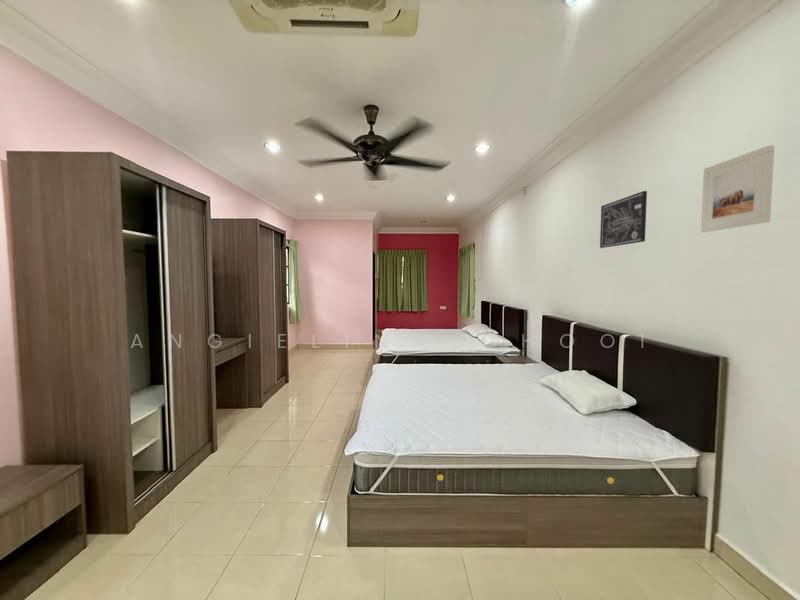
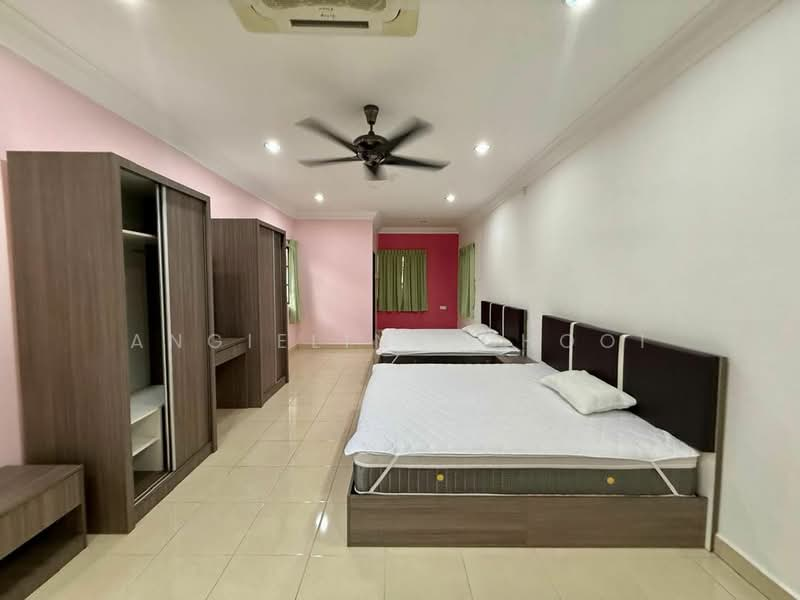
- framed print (733, 193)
- wall art (621, 222)
